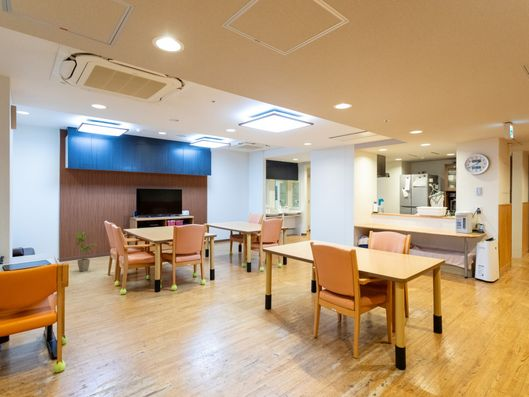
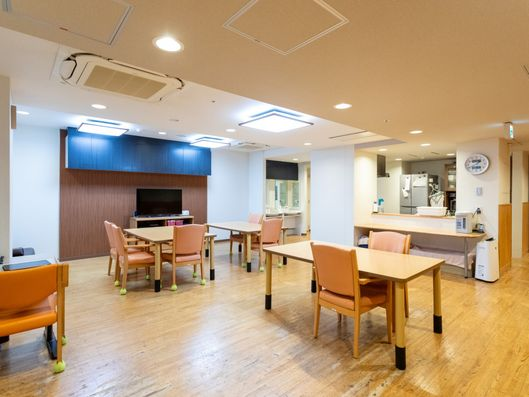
- house plant (84, 250)
